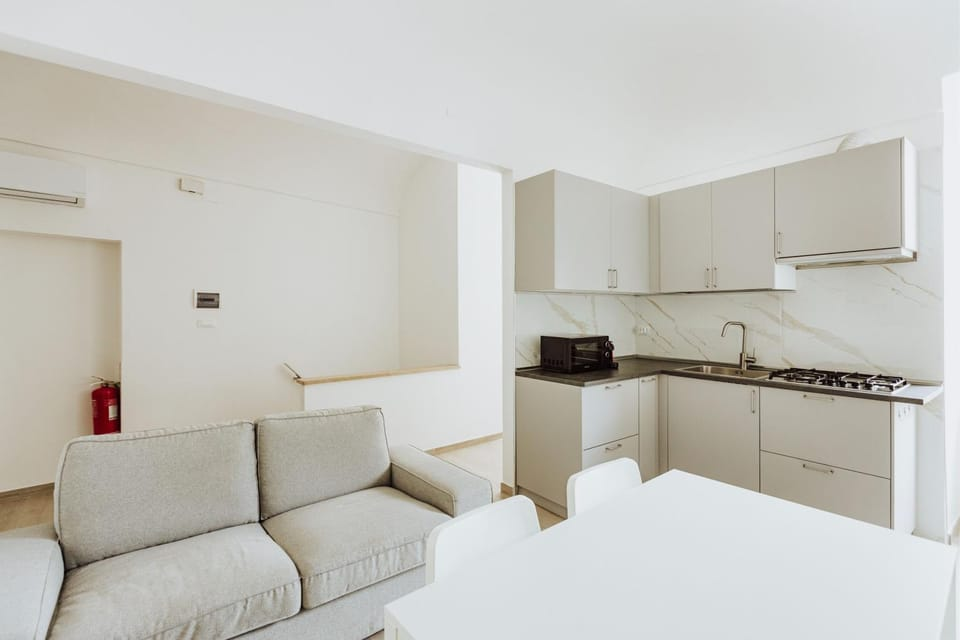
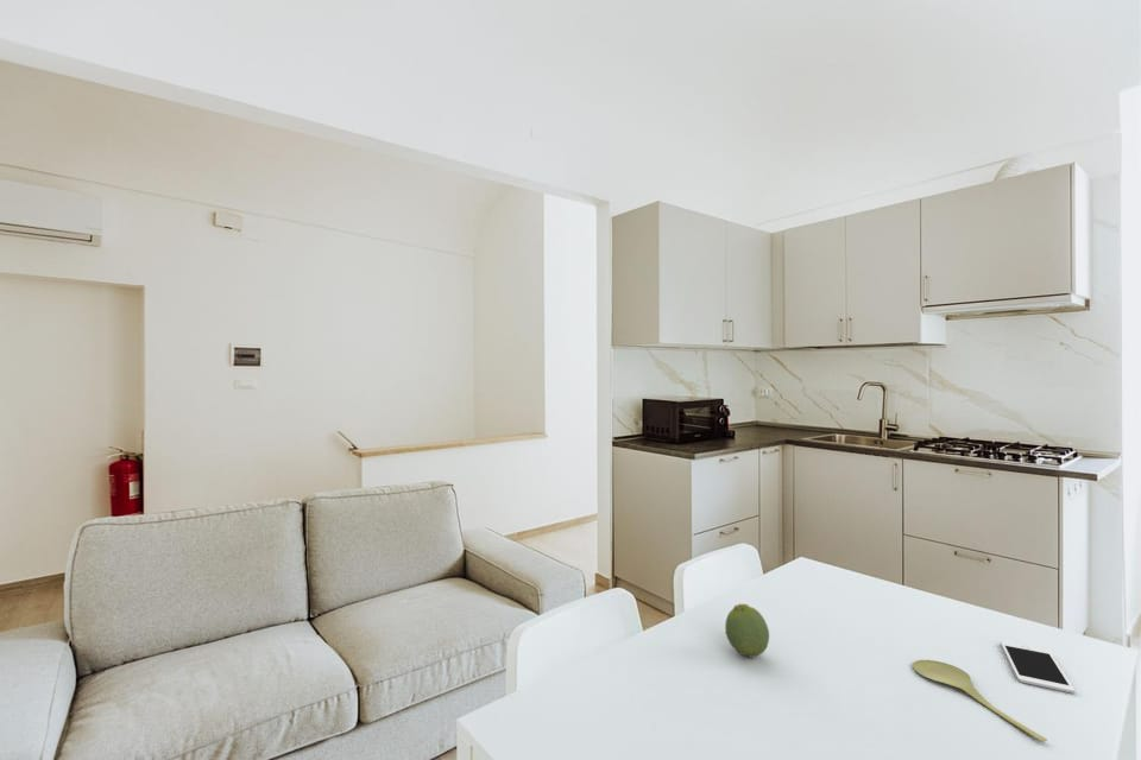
+ fruit (746, 629)
+ spoon (975, 694)
+ cell phone (1034, 665)
